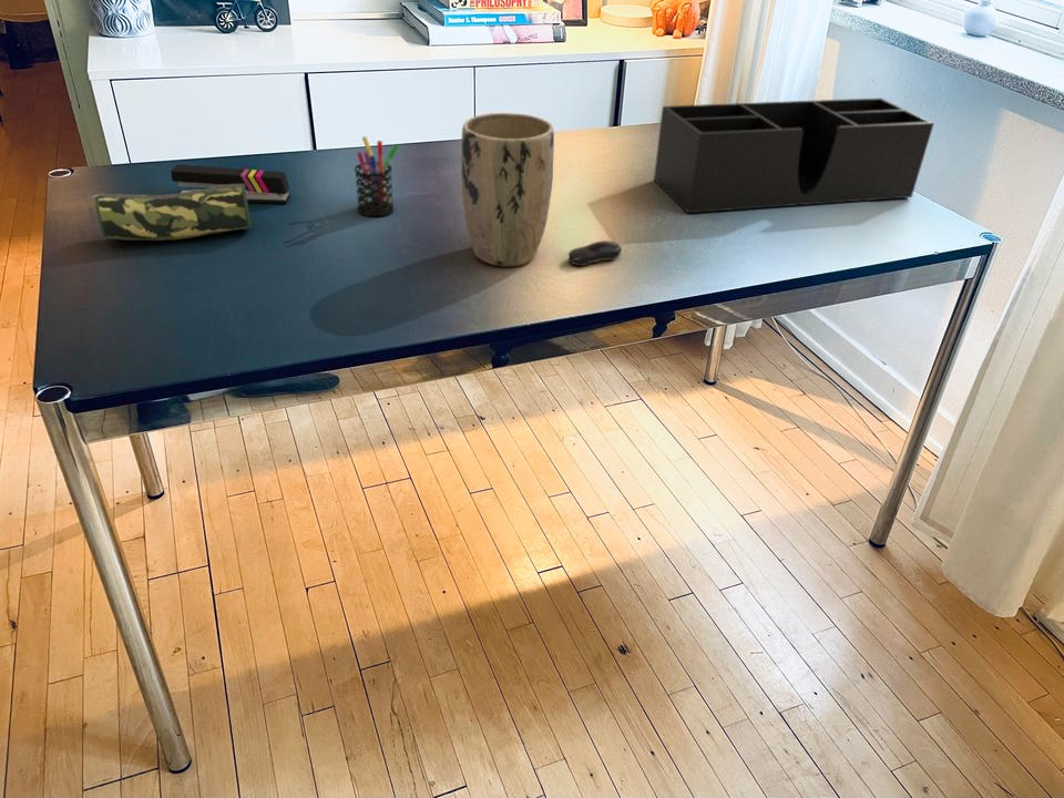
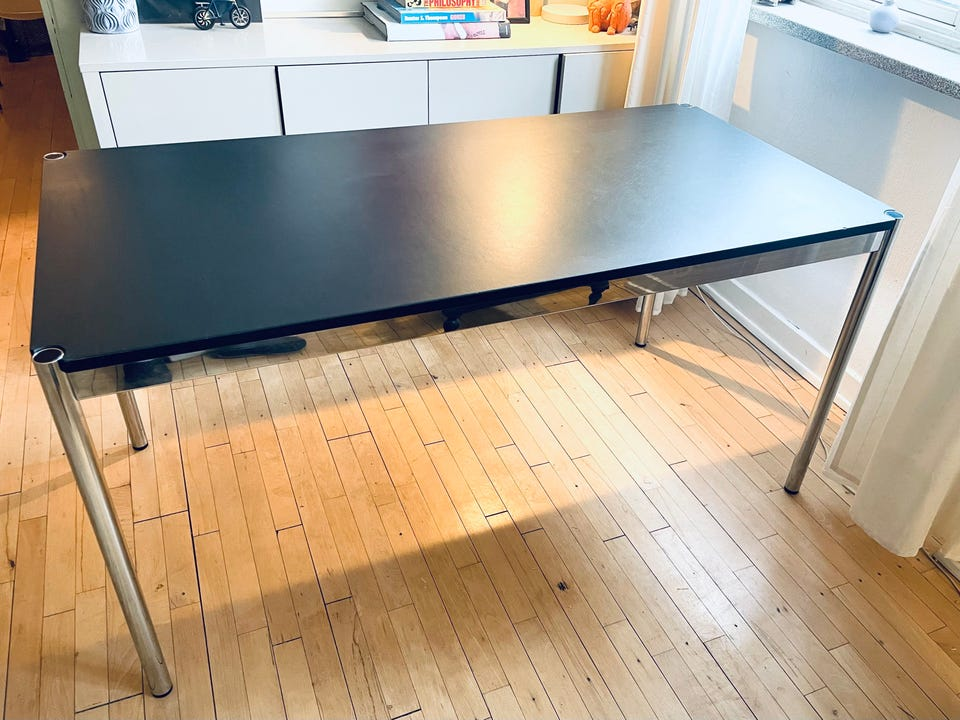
- pencil case (172, 213)
- desk organizer (789, 152)
- pen holder (378, 173)
- computer mouse (606, 246)
- plant pot (505, 192)
- stapler (231, 183)
